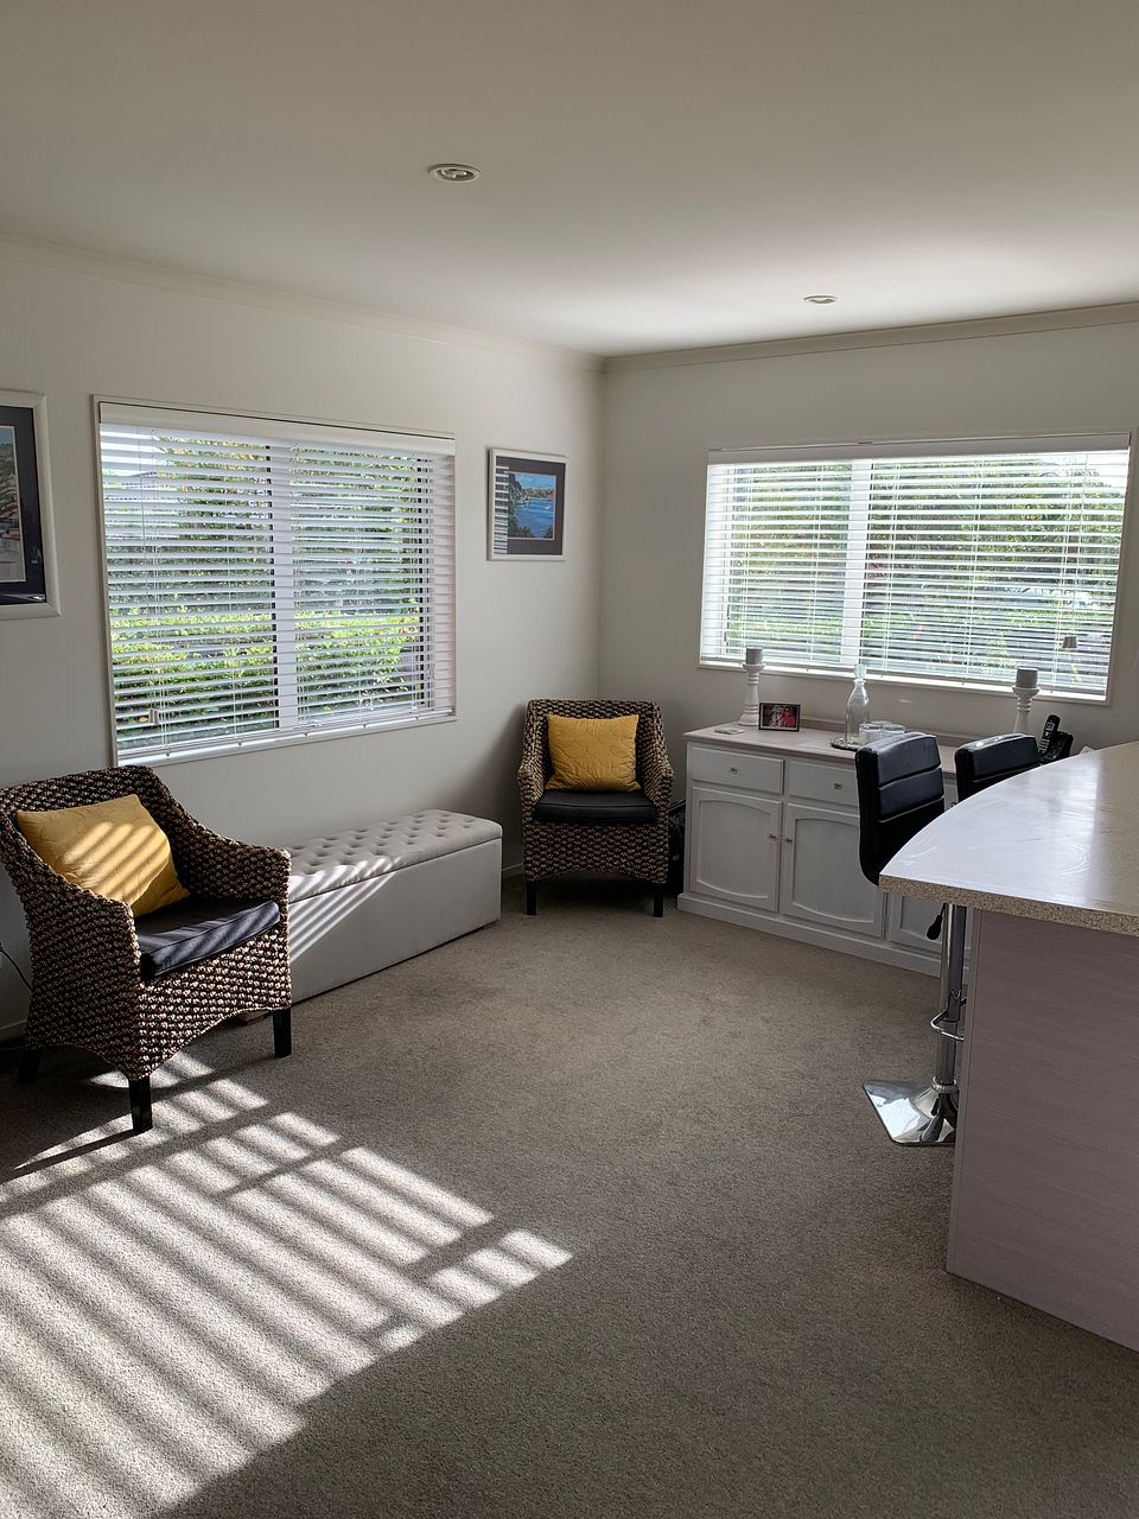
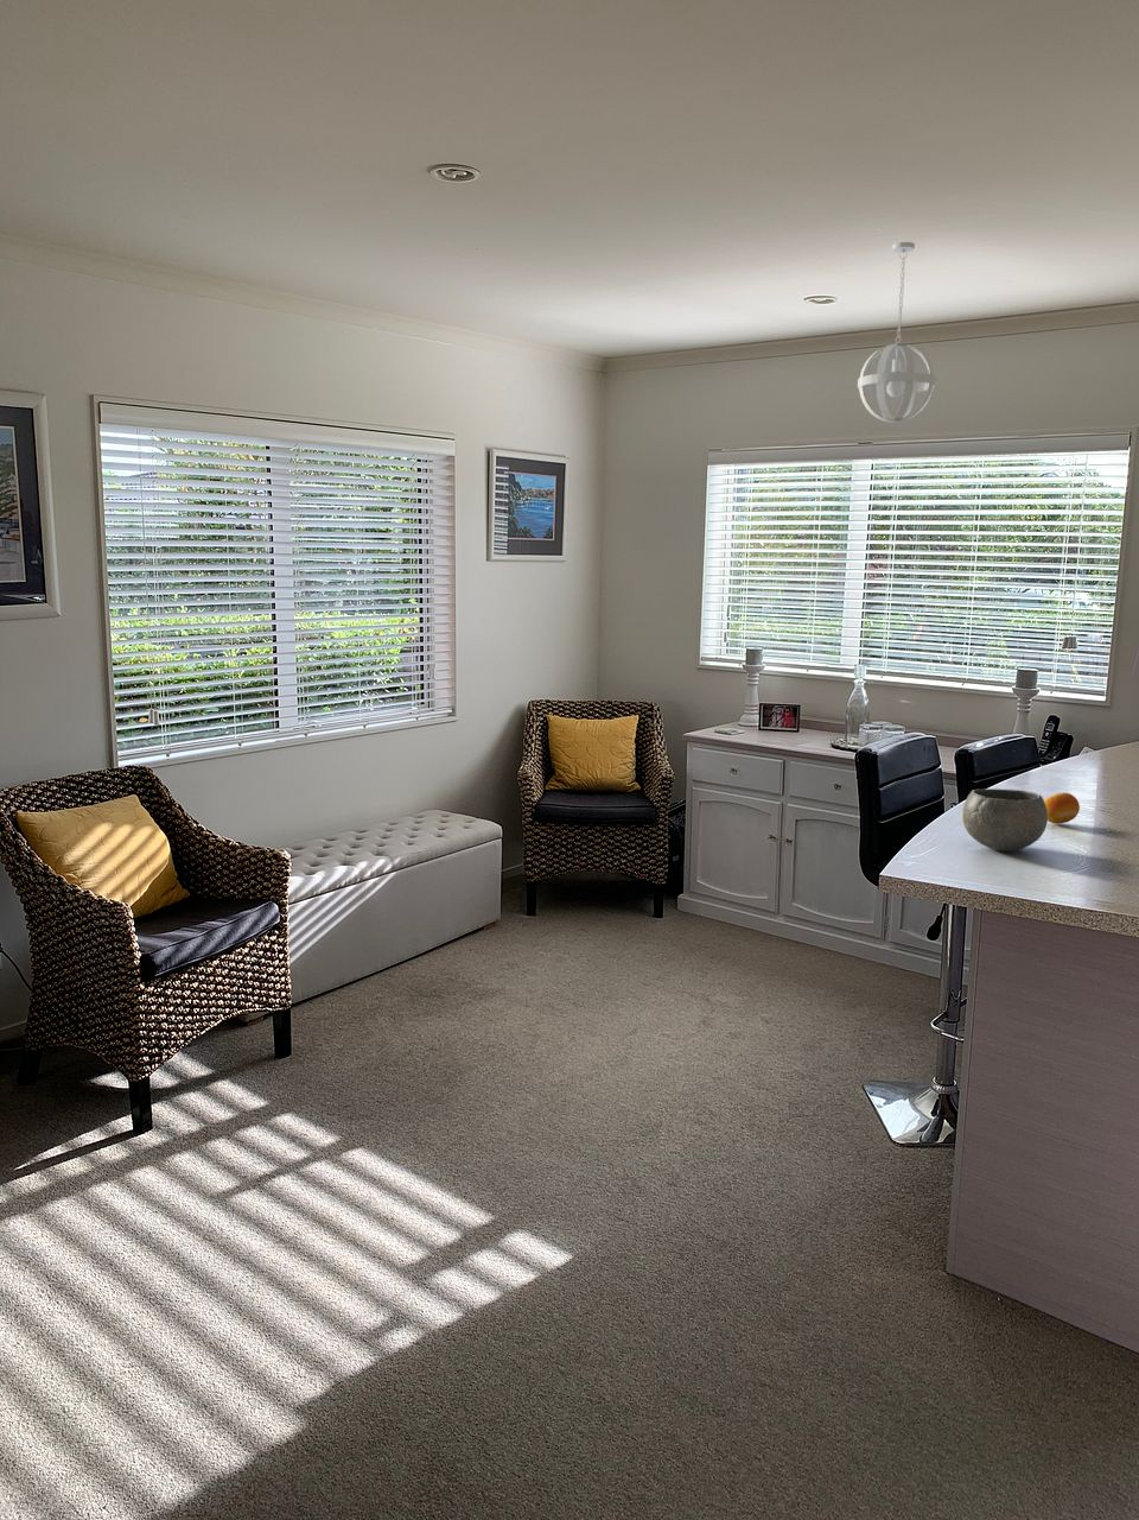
+ bowl (1004, 821)
+ pendant light (900, 335)
+ fruit (1060, 808)
